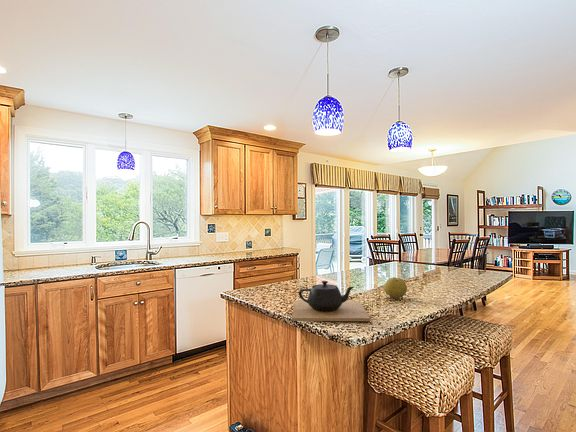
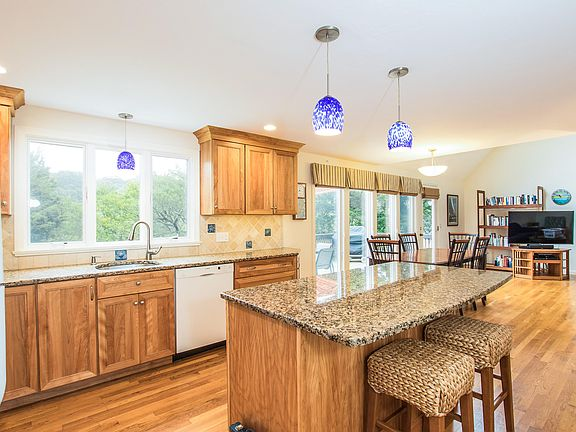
- fruit (395, 287)
- teapot (328, 296)
